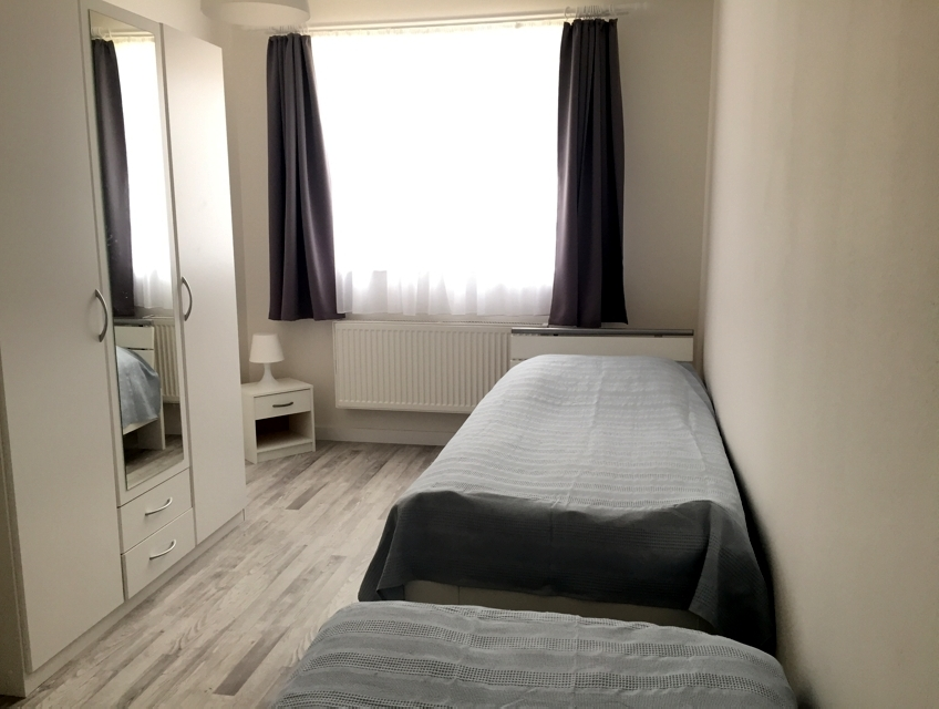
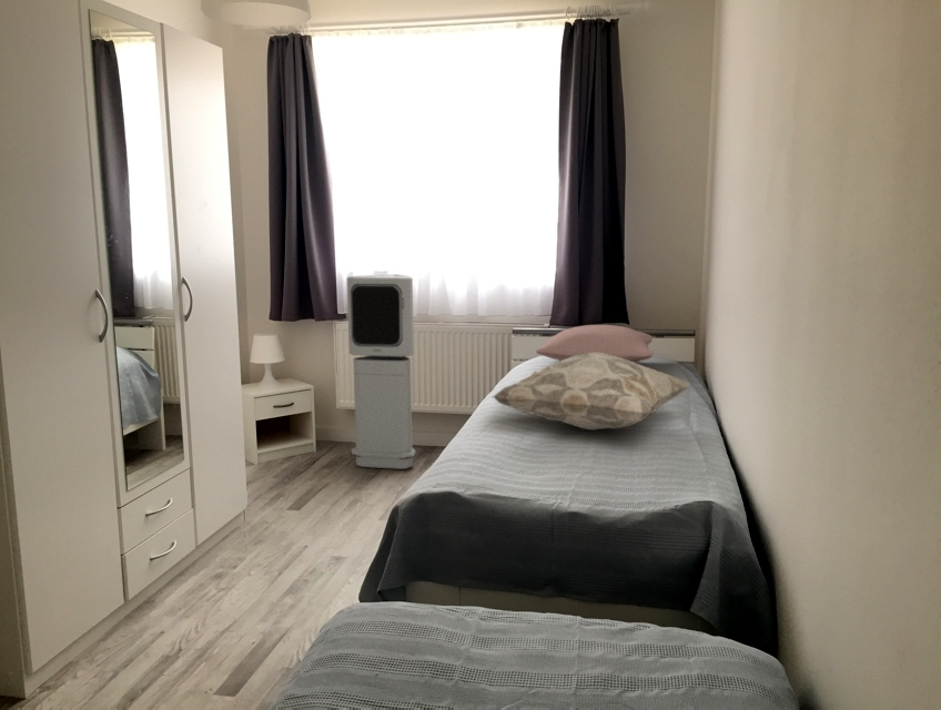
+ air purifier (388, 368)
+ pillow (596, 345)
+ decorative pillow (595, 390)
